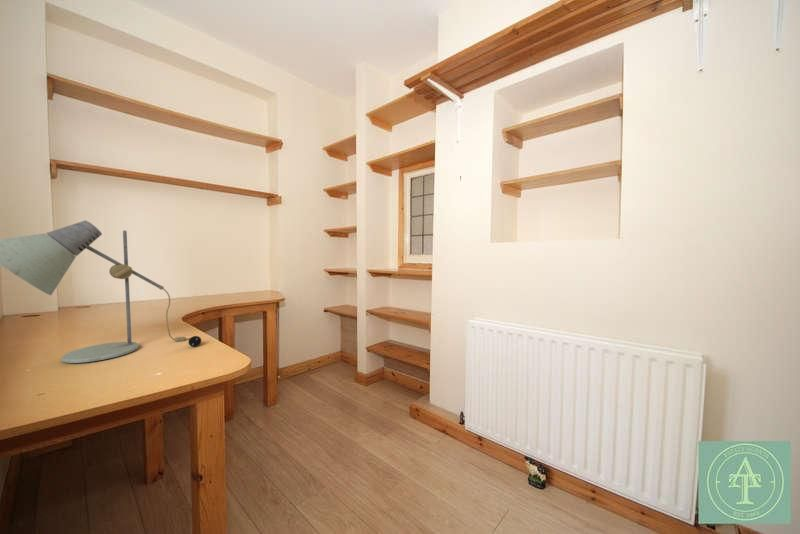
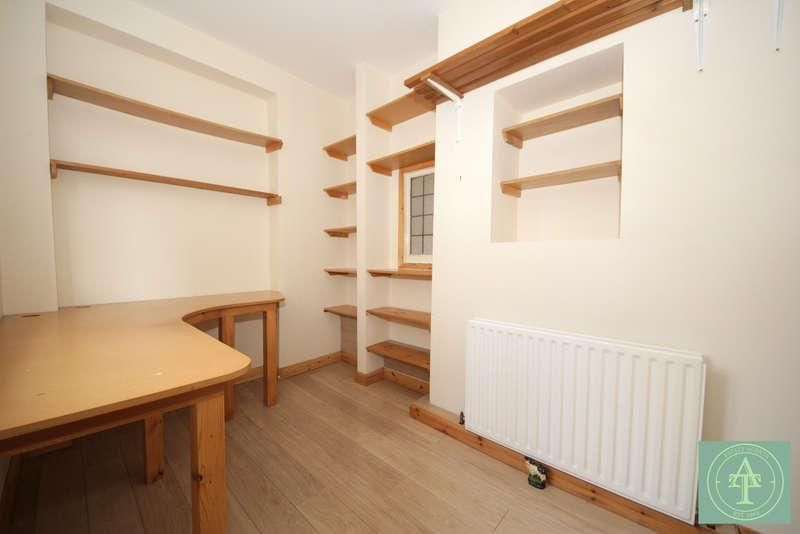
- desk lamp (112, 276)
